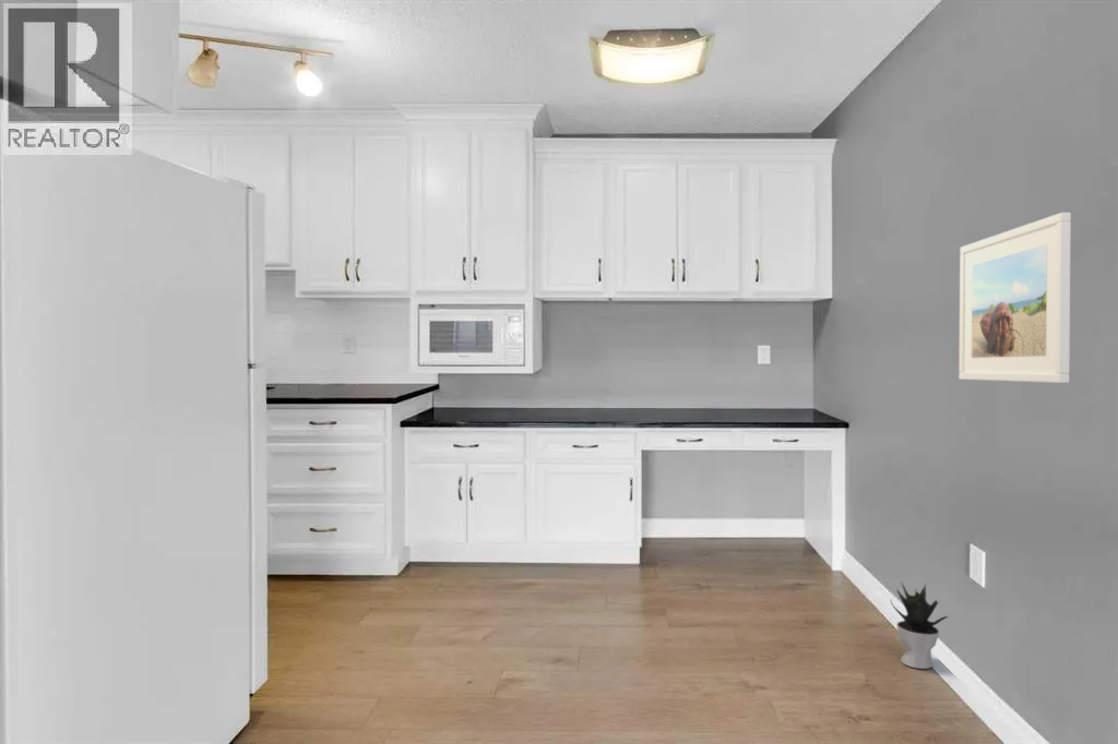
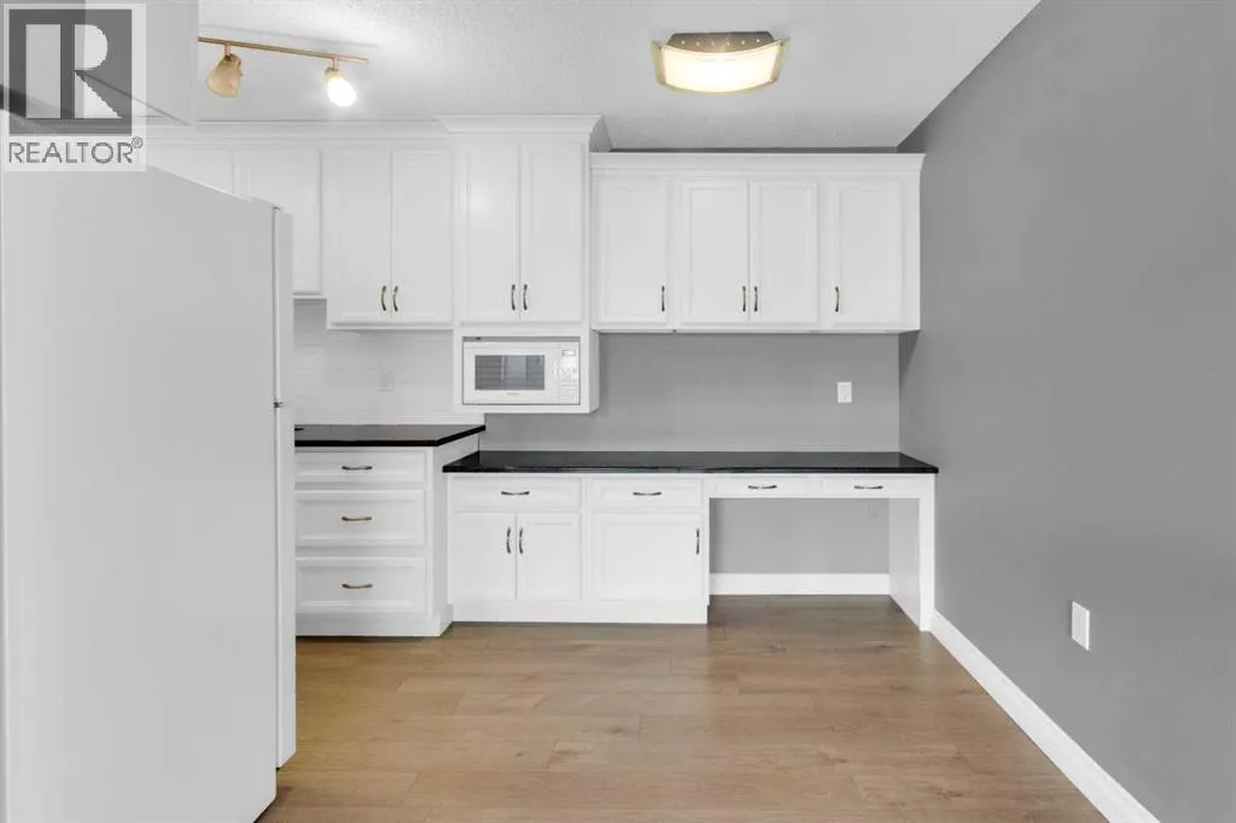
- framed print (1008, 305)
- potted plant (914, 622)
